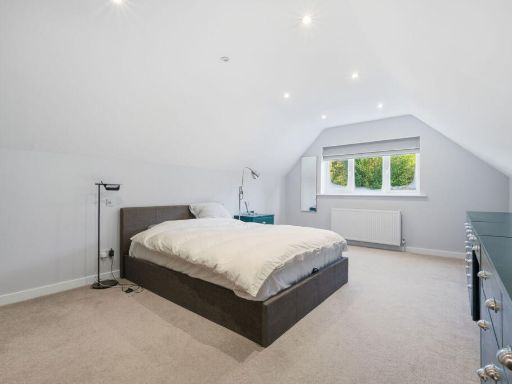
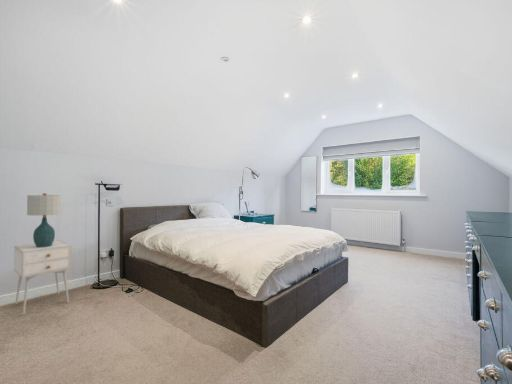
+ nightstand (42, 274)
+ table lamp (44, 219)
